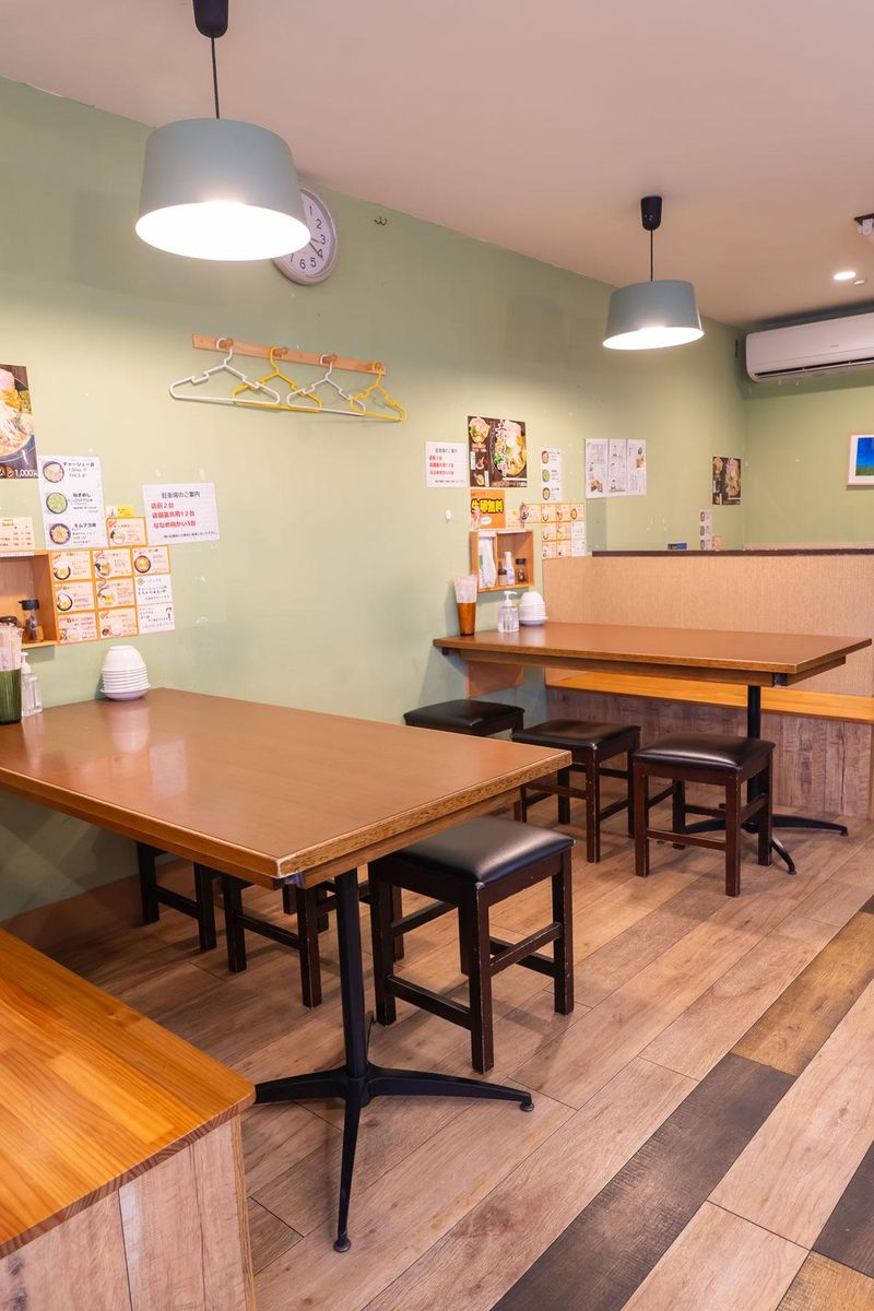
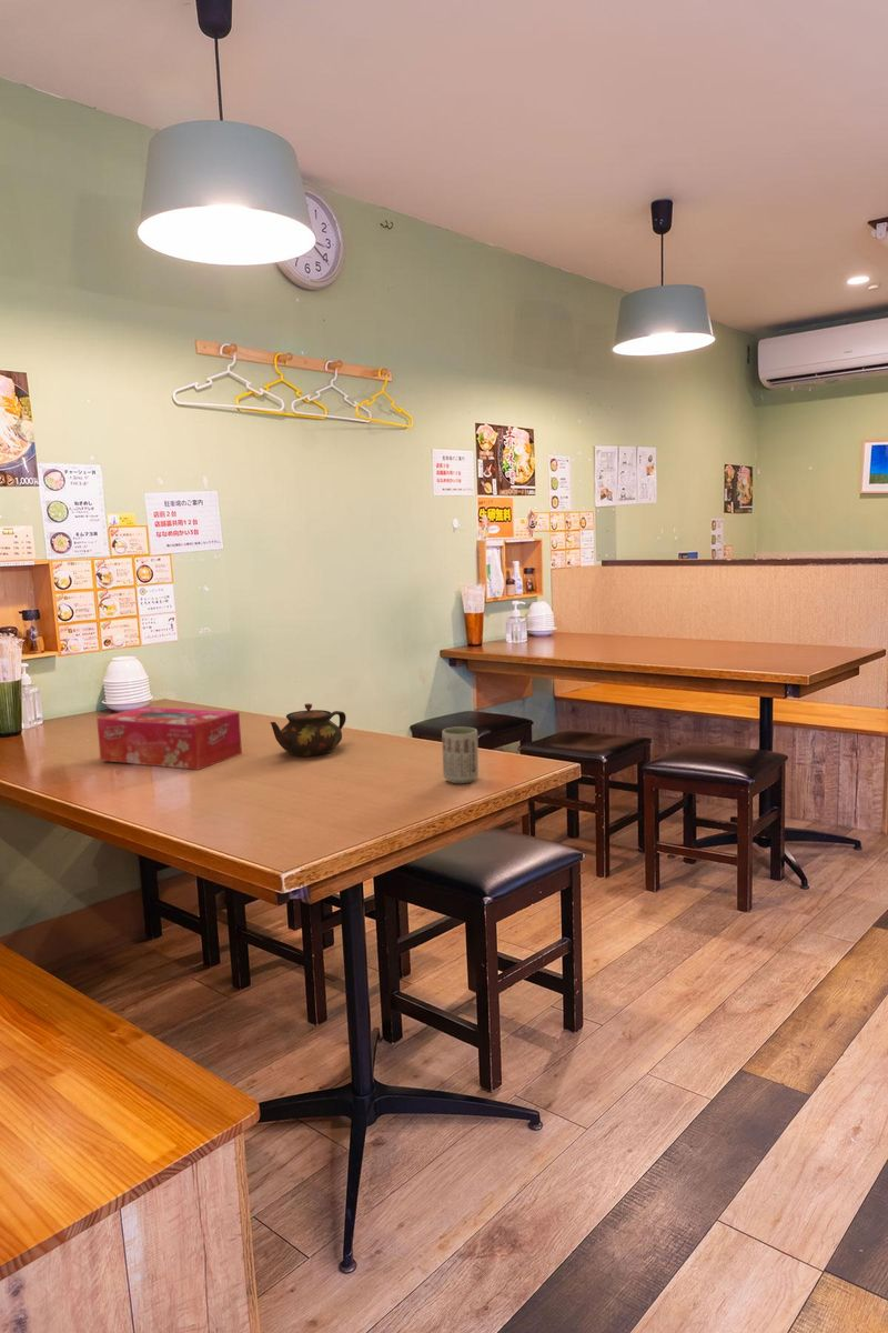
+ teapot (309, 728)
+ cup (460, 754)
+ tissue box (169, 735)
